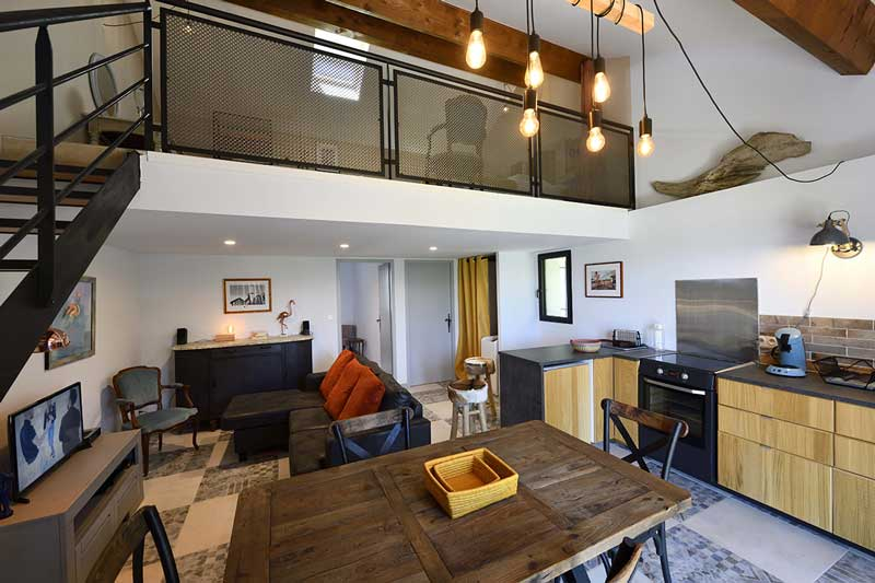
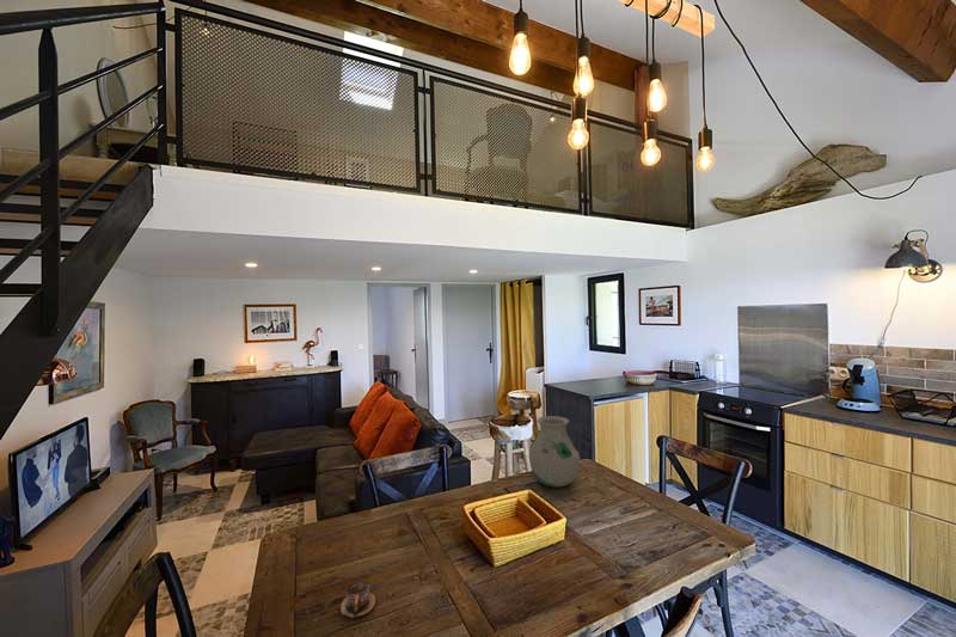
+ cup (357, 598)
+ vase (553, 451)
